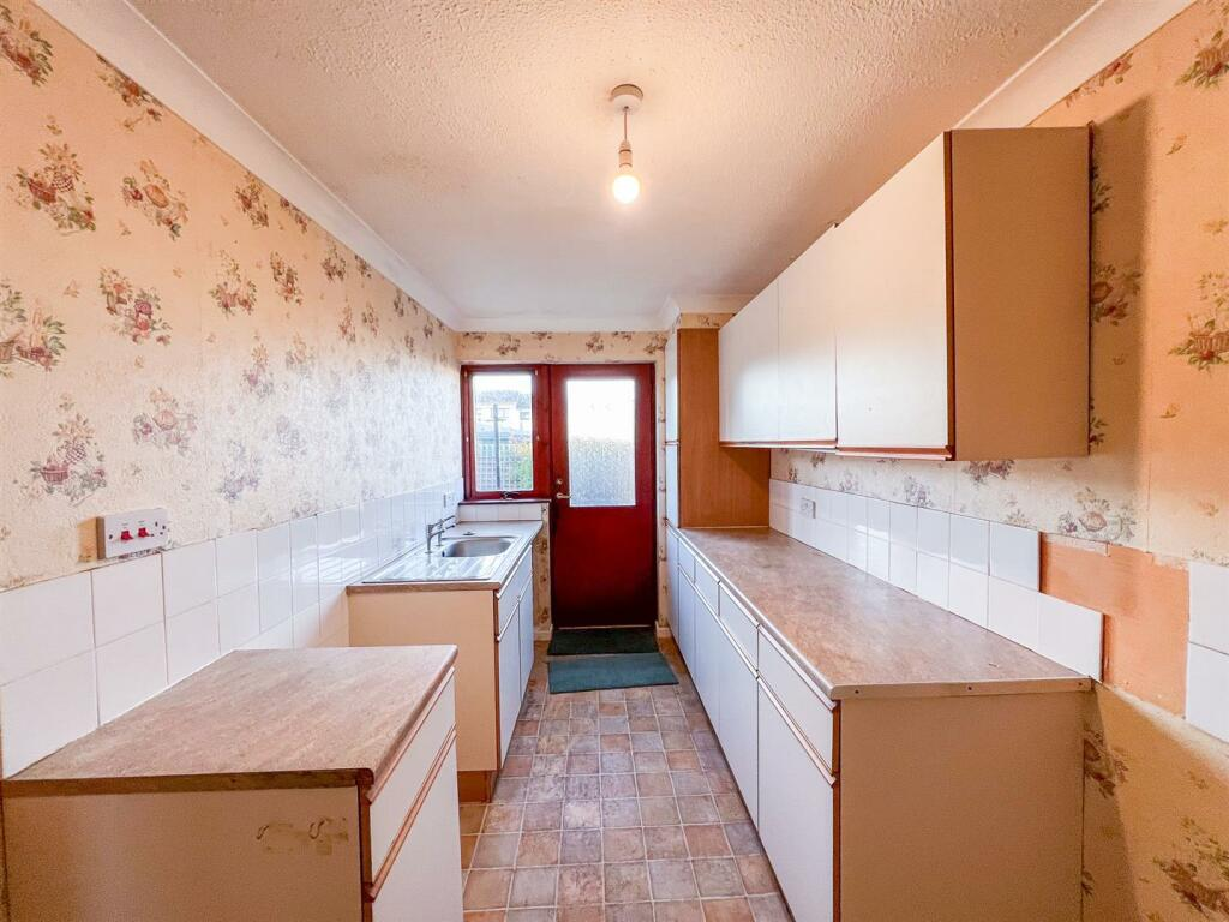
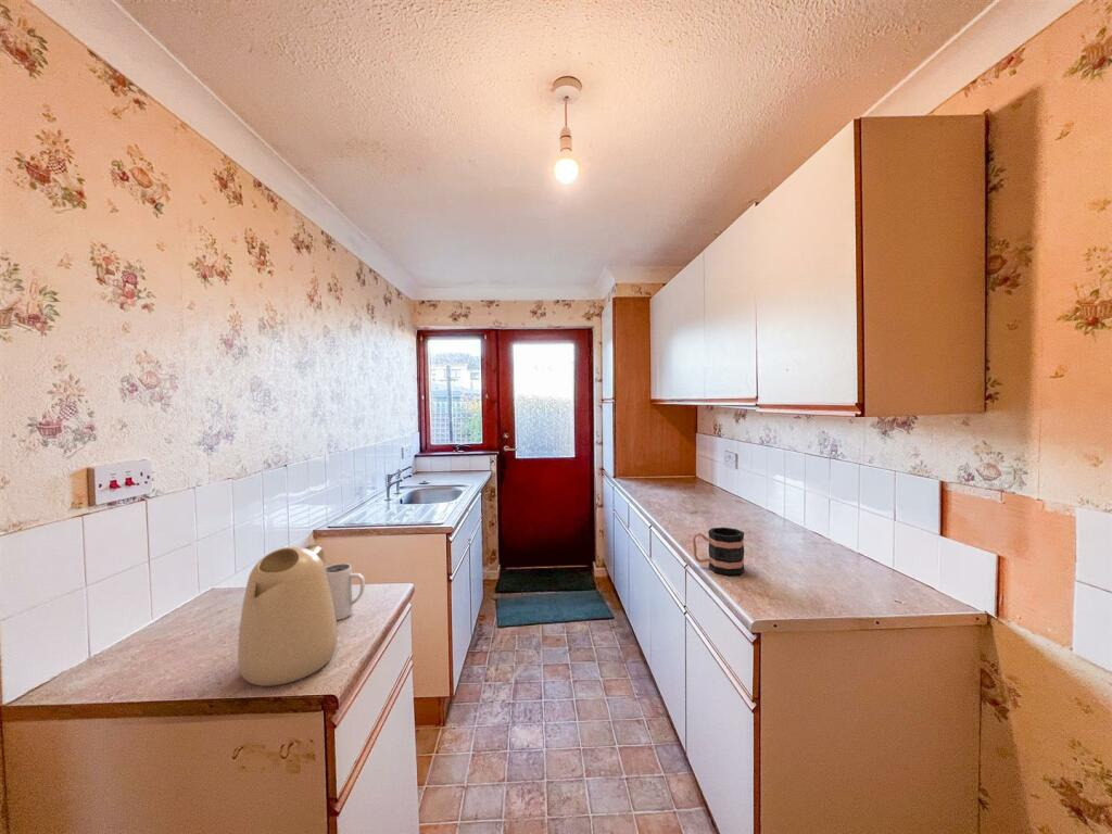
+ mug (343, 591)
+ mug (718, 549)
+ kettle (291, 603)
